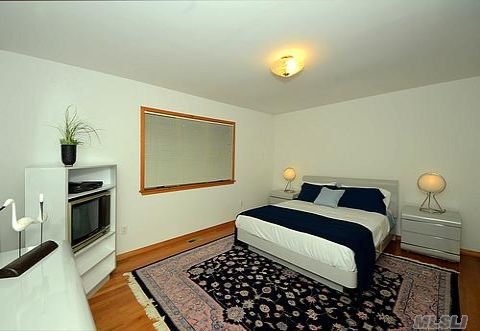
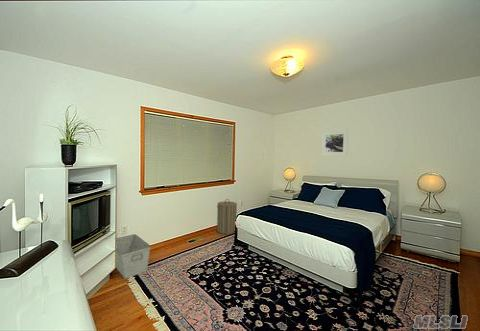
+ storage bin (128, 254)
+ laundry hamper (226, 214)
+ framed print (334, 143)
